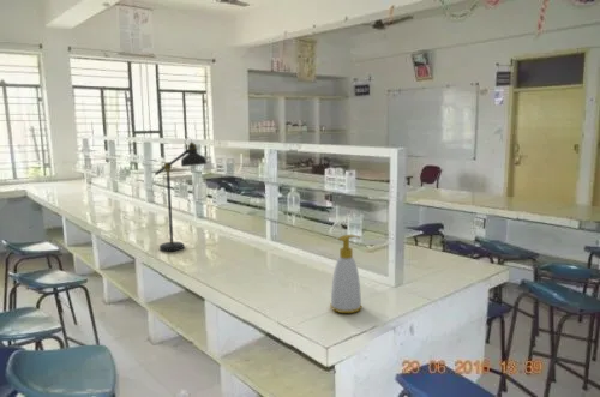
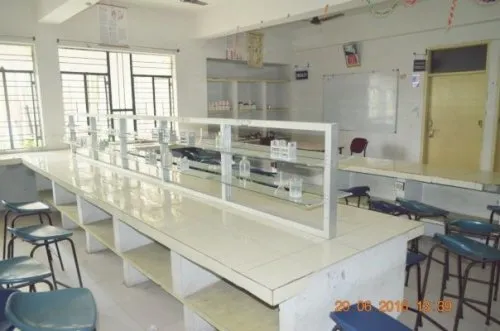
- soap bottle (346, 272)
- desk lamp (169, 194)
